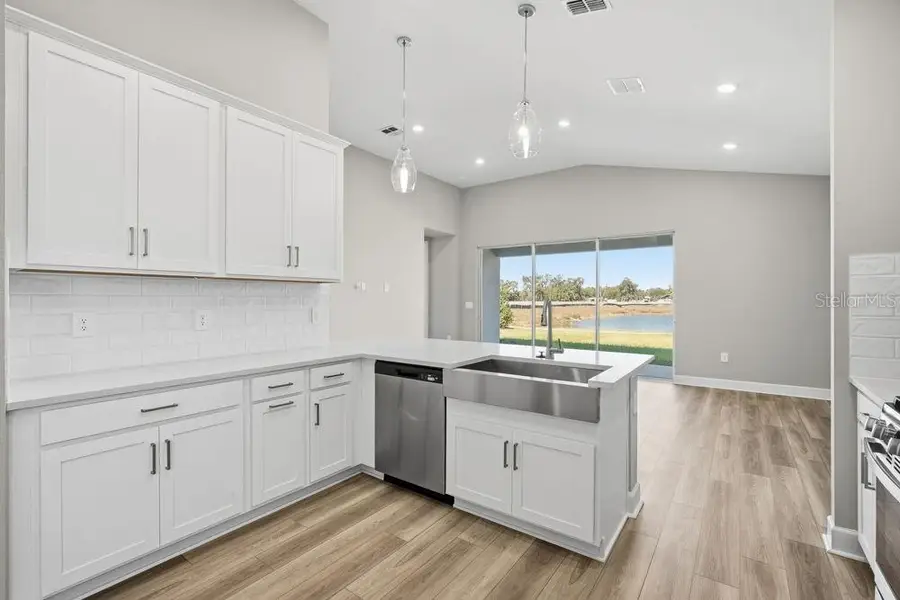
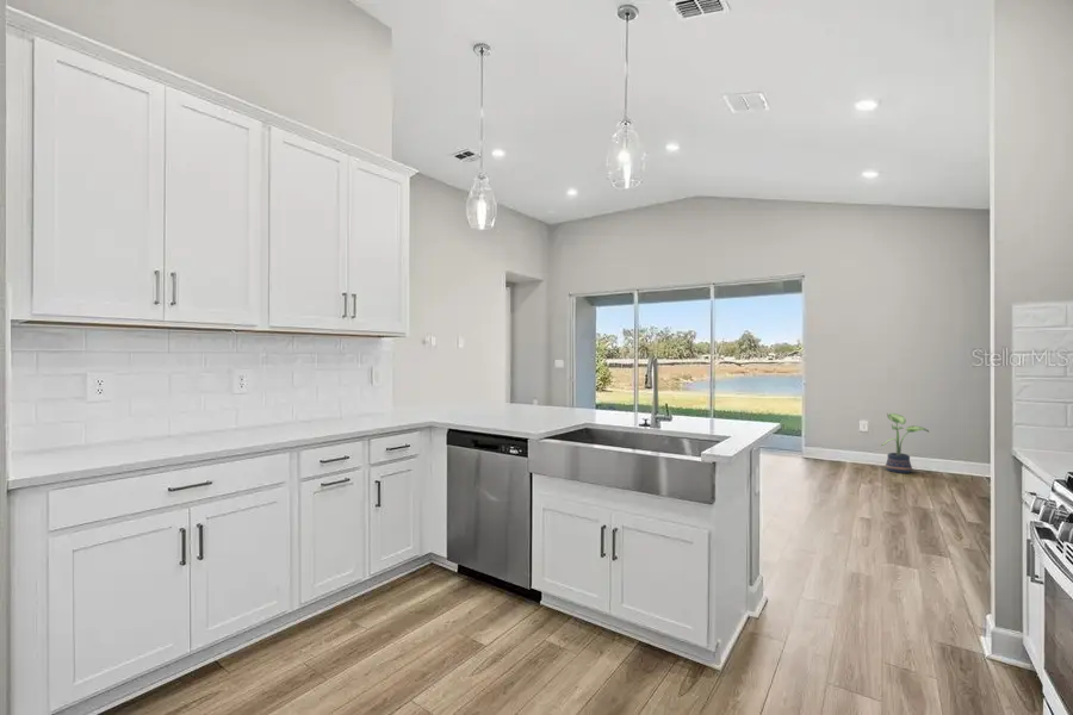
+ potted plant (901, 441)
